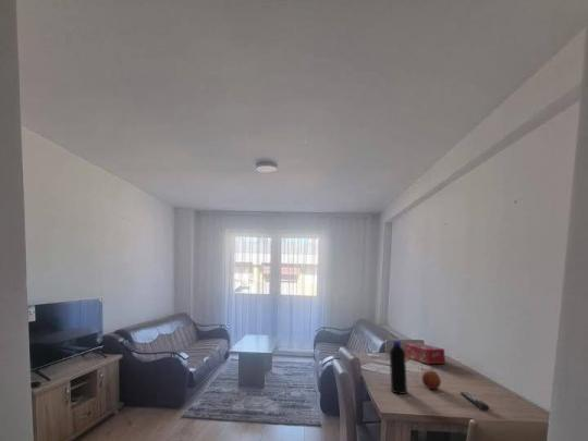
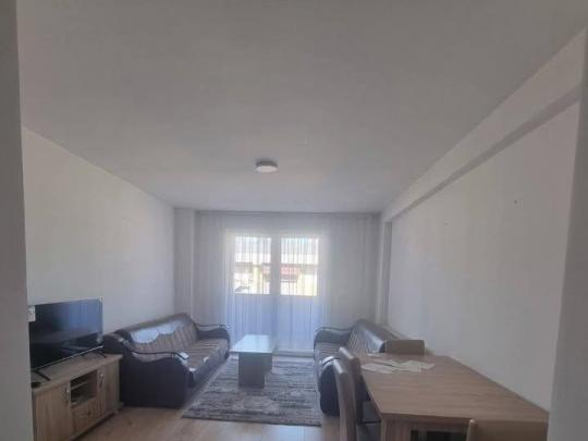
- fruit (430, 379)
- remote control (474, 400)
- bottle (397, 366)
- tissue box (424, 353)
